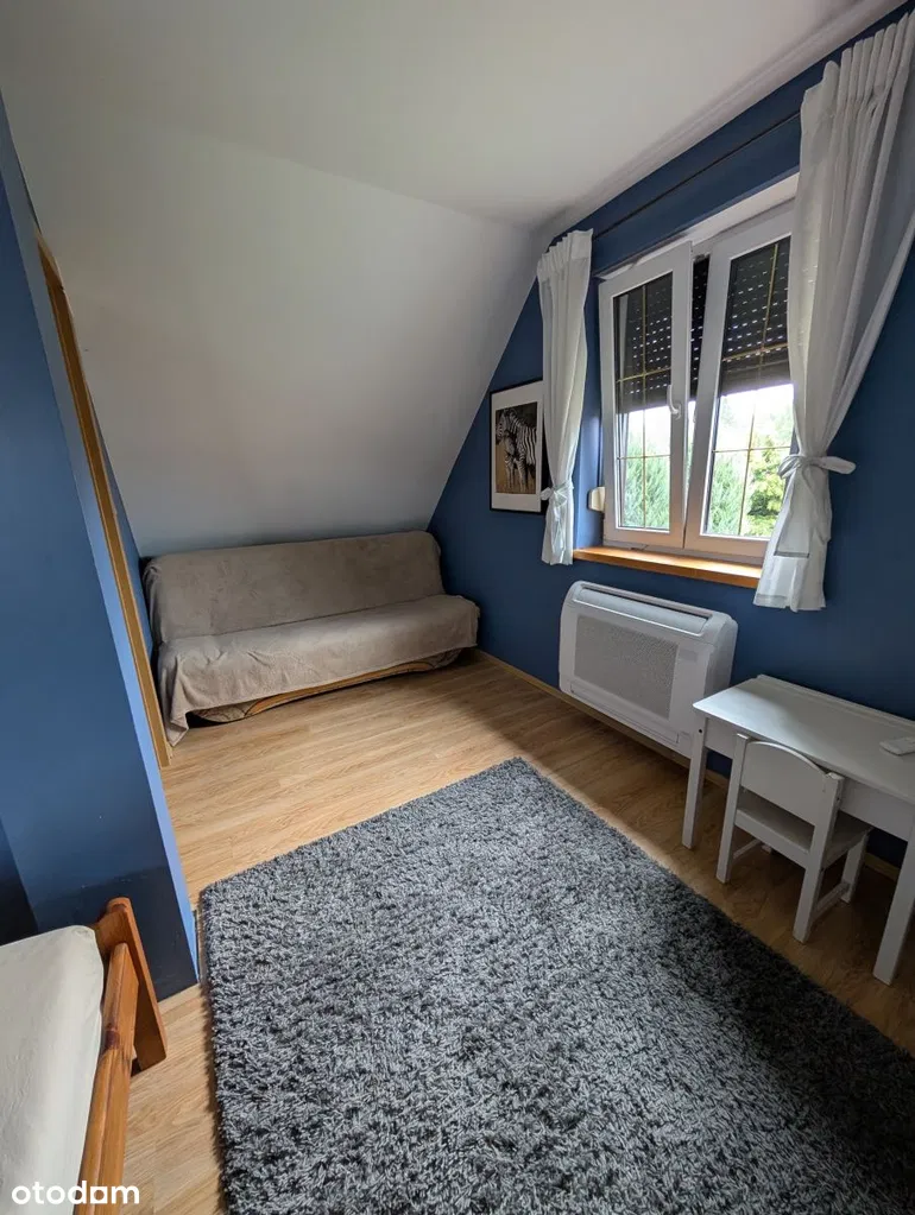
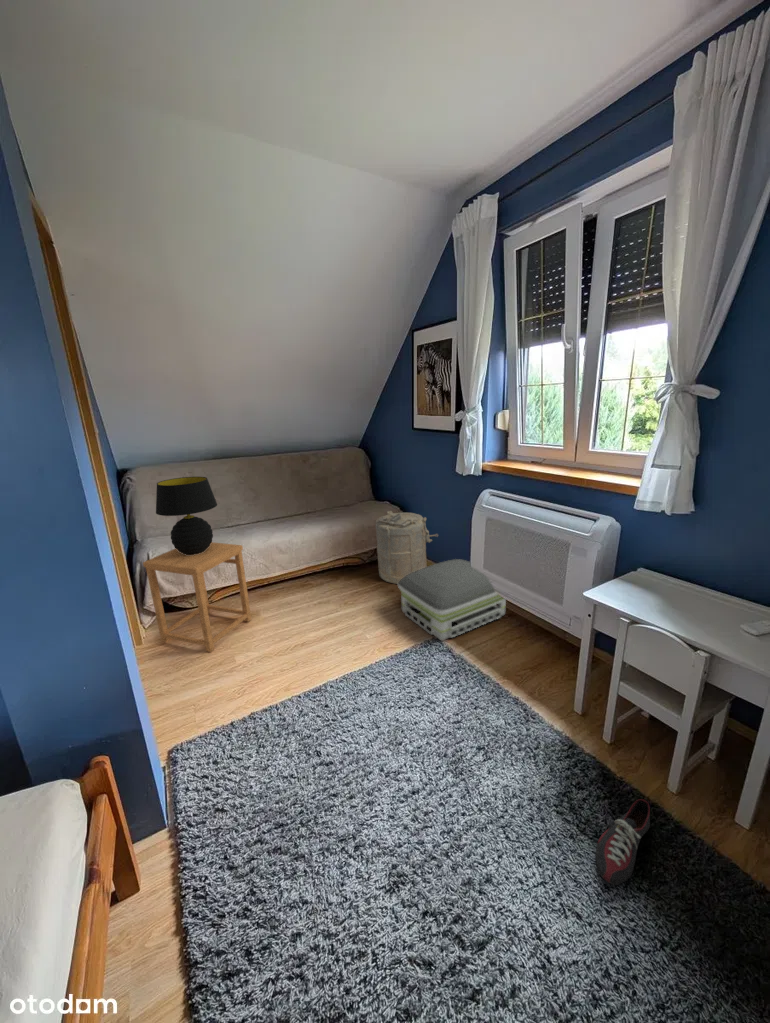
+ table lamp (188, 516)
+ air purifier (452, 590)
+ laundry hamper (401, 543)
+ side table (201, 592)
+ shoe (625, 834)
